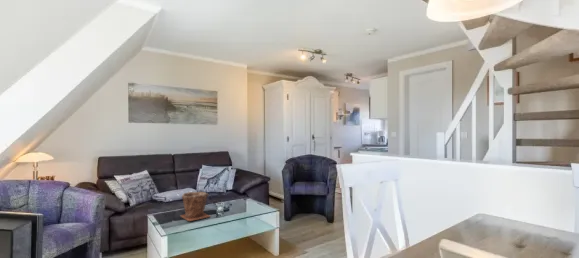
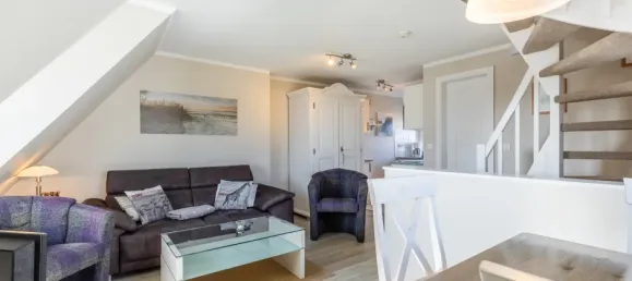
- plant pot (195, 204)
